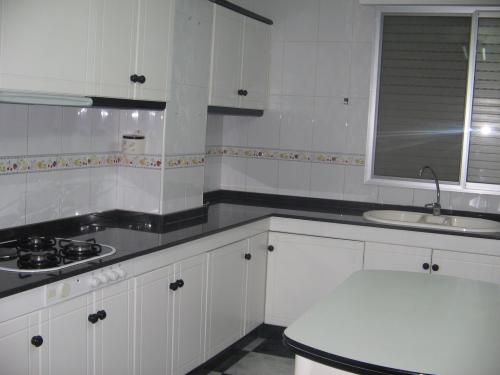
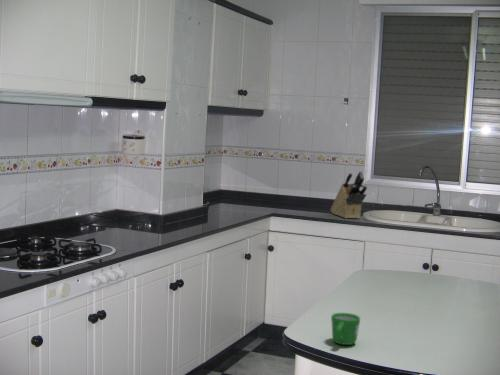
+ knife block (349, 193)
+ mug (343, 330)
